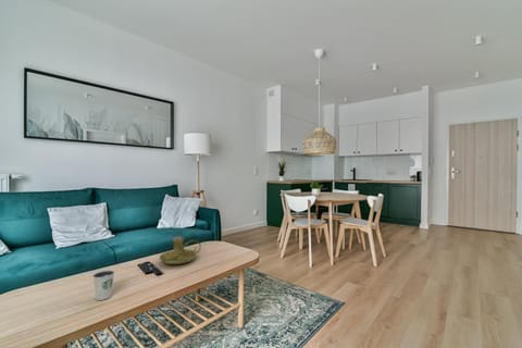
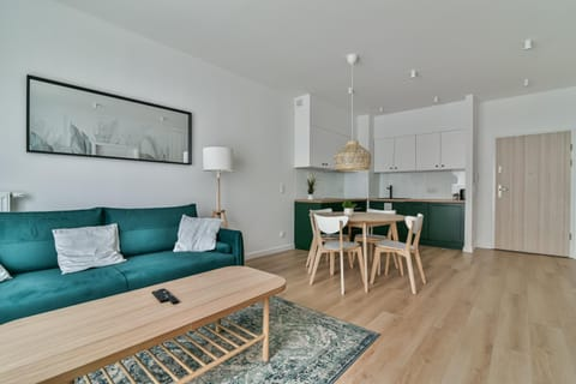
- dixie cup (103, 285)
- candle holder (182, 248)
